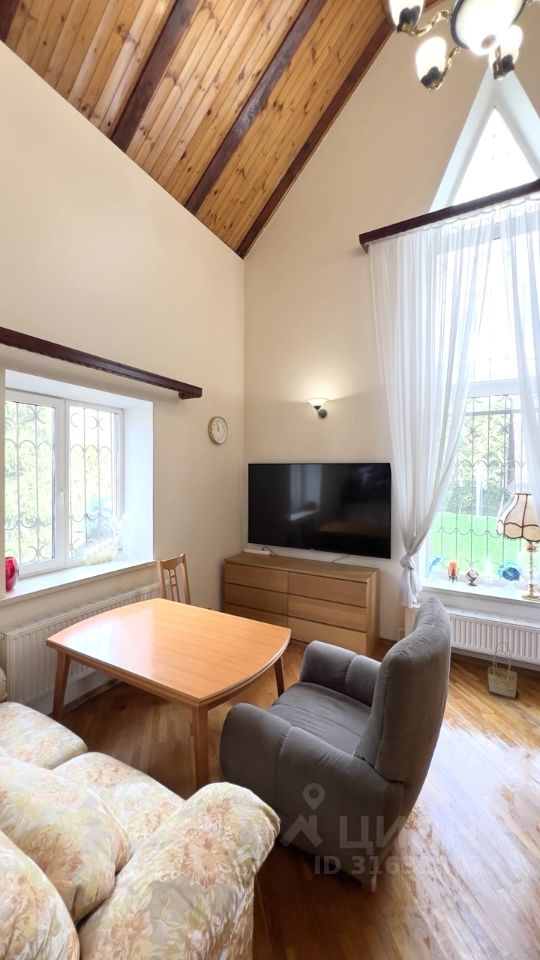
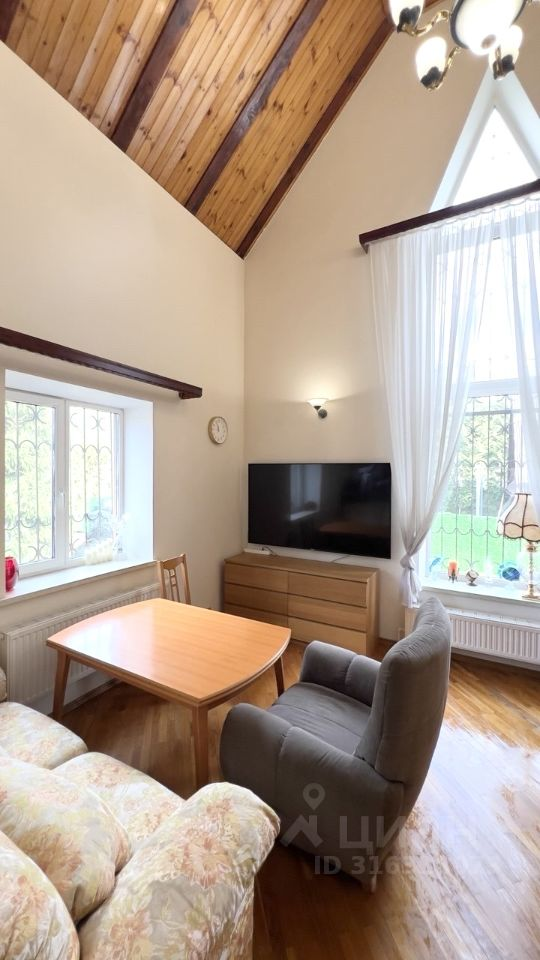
- basket (502, 669)
